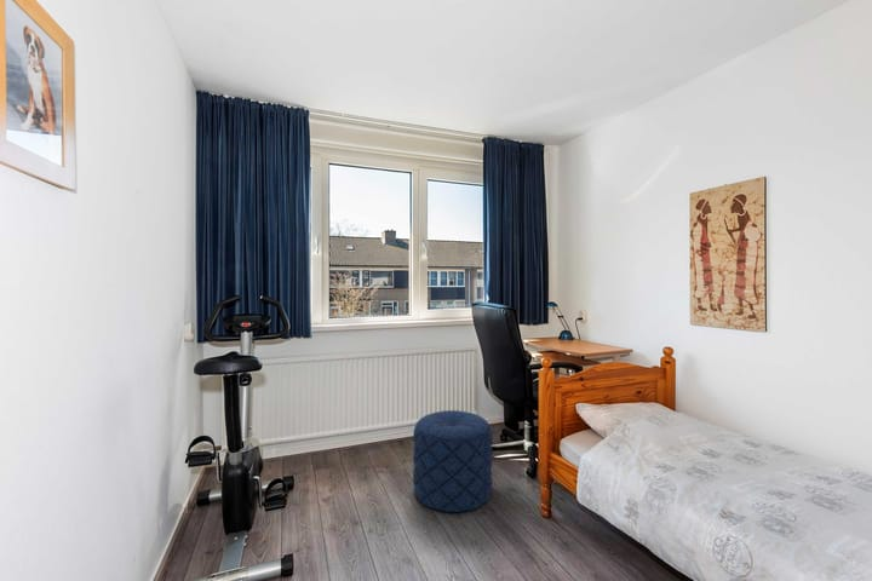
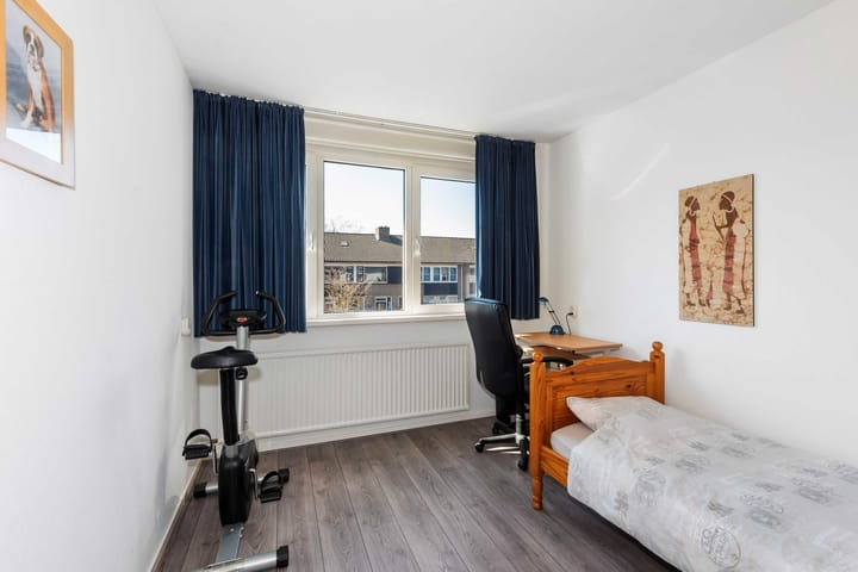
- pouf (452, 455)
